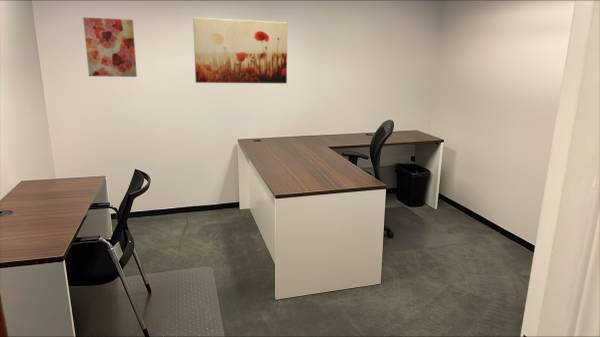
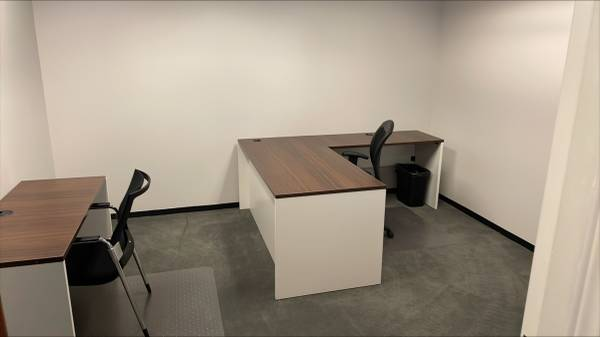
- wall art (242, 52)
- wall art (110, 48)
